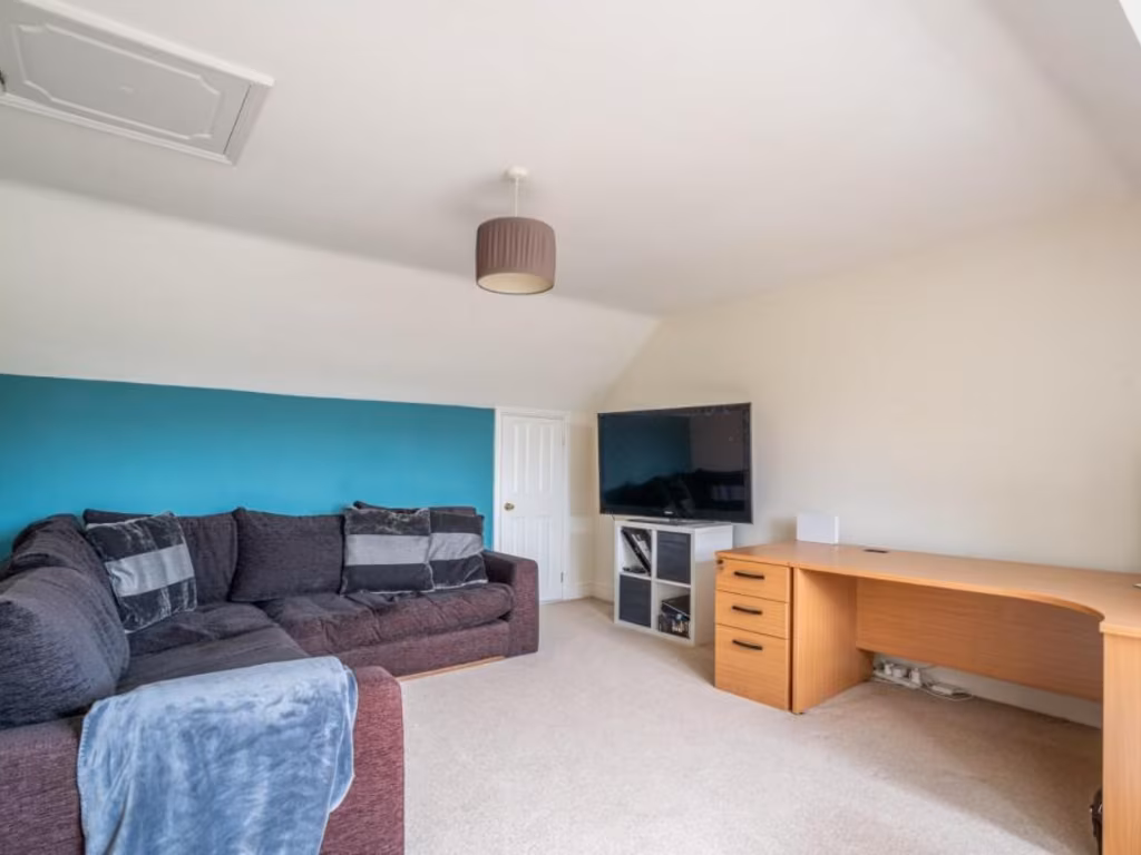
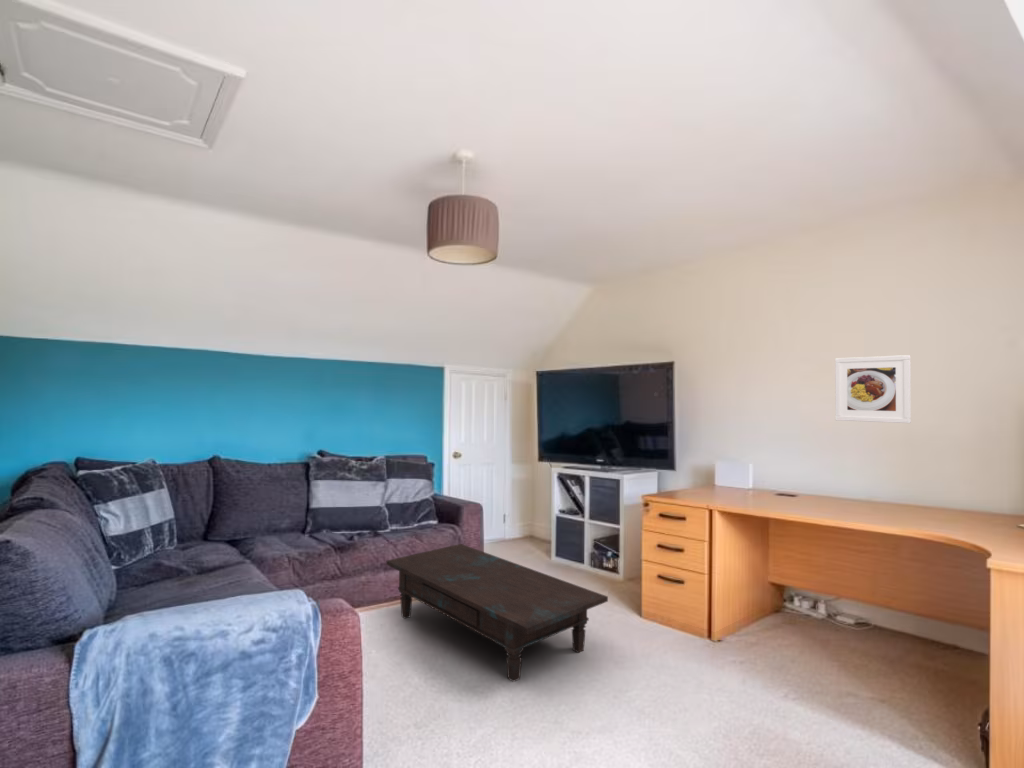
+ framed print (871, 389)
+ coffee table (486, 605)
